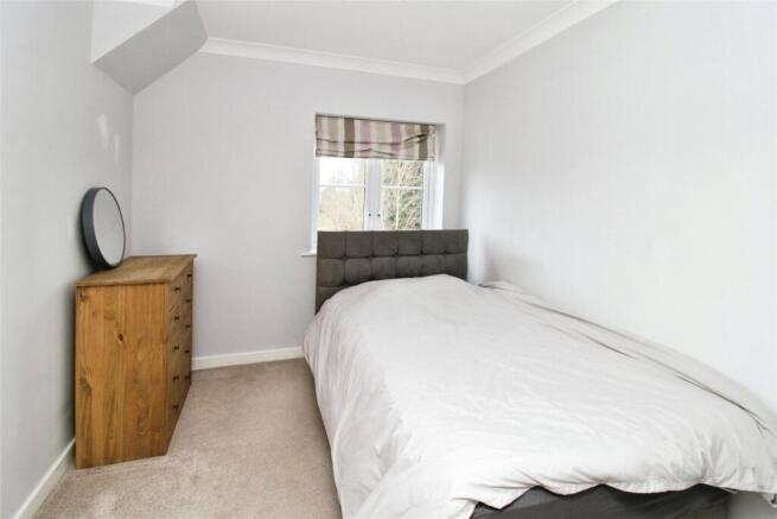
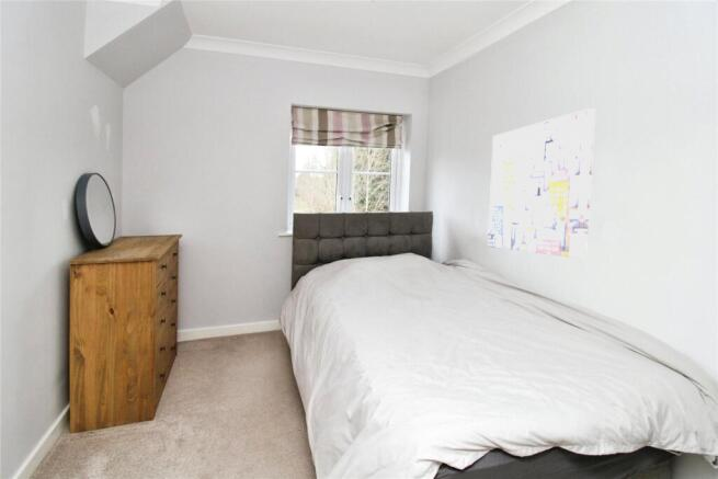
+ wall art (533, 187)
